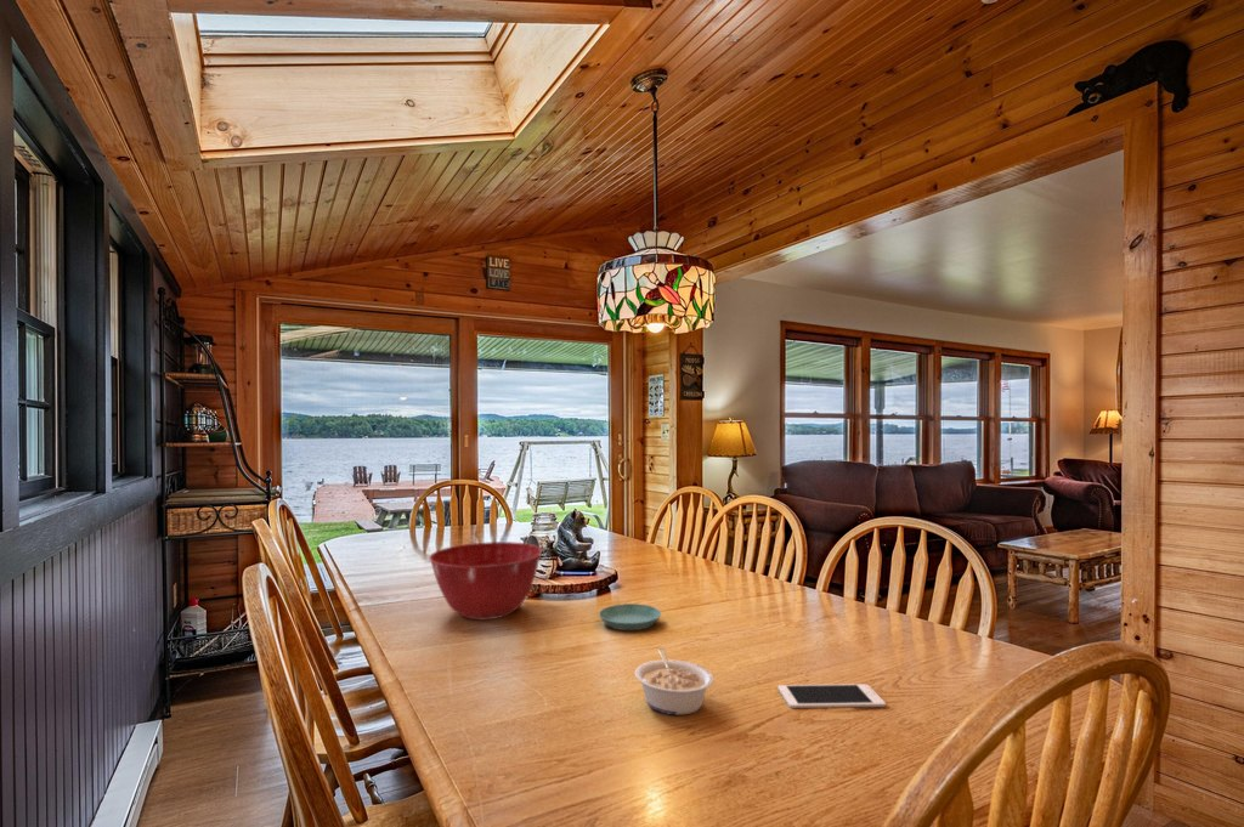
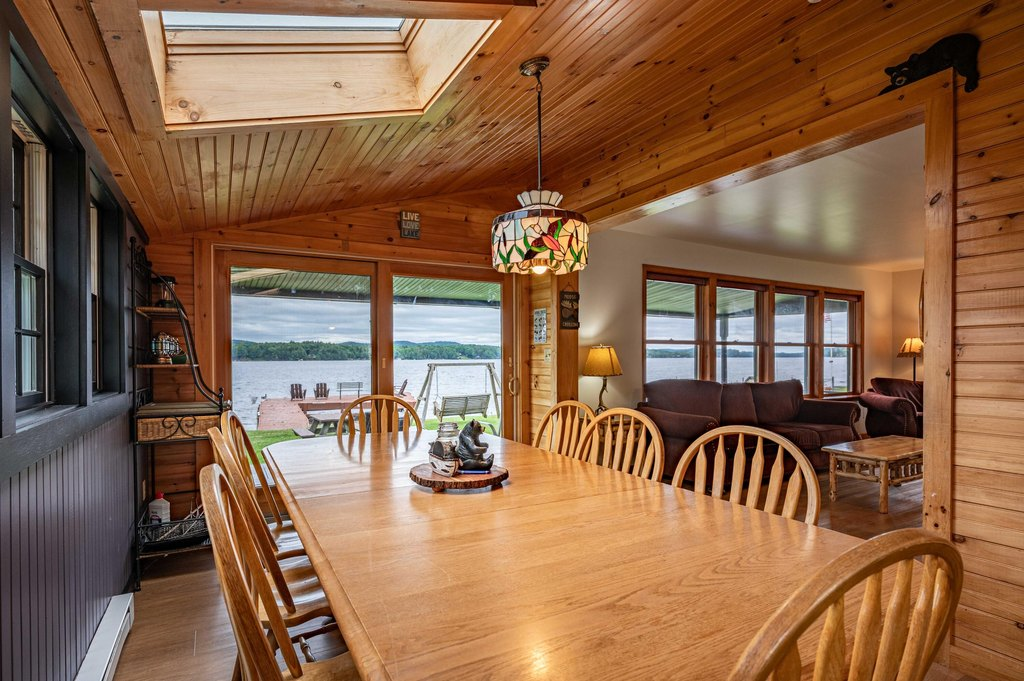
- legume (671, 684)
- saucer (629, 618)
- cell phone (830, 696)
- mixing bowl (486, 582)
